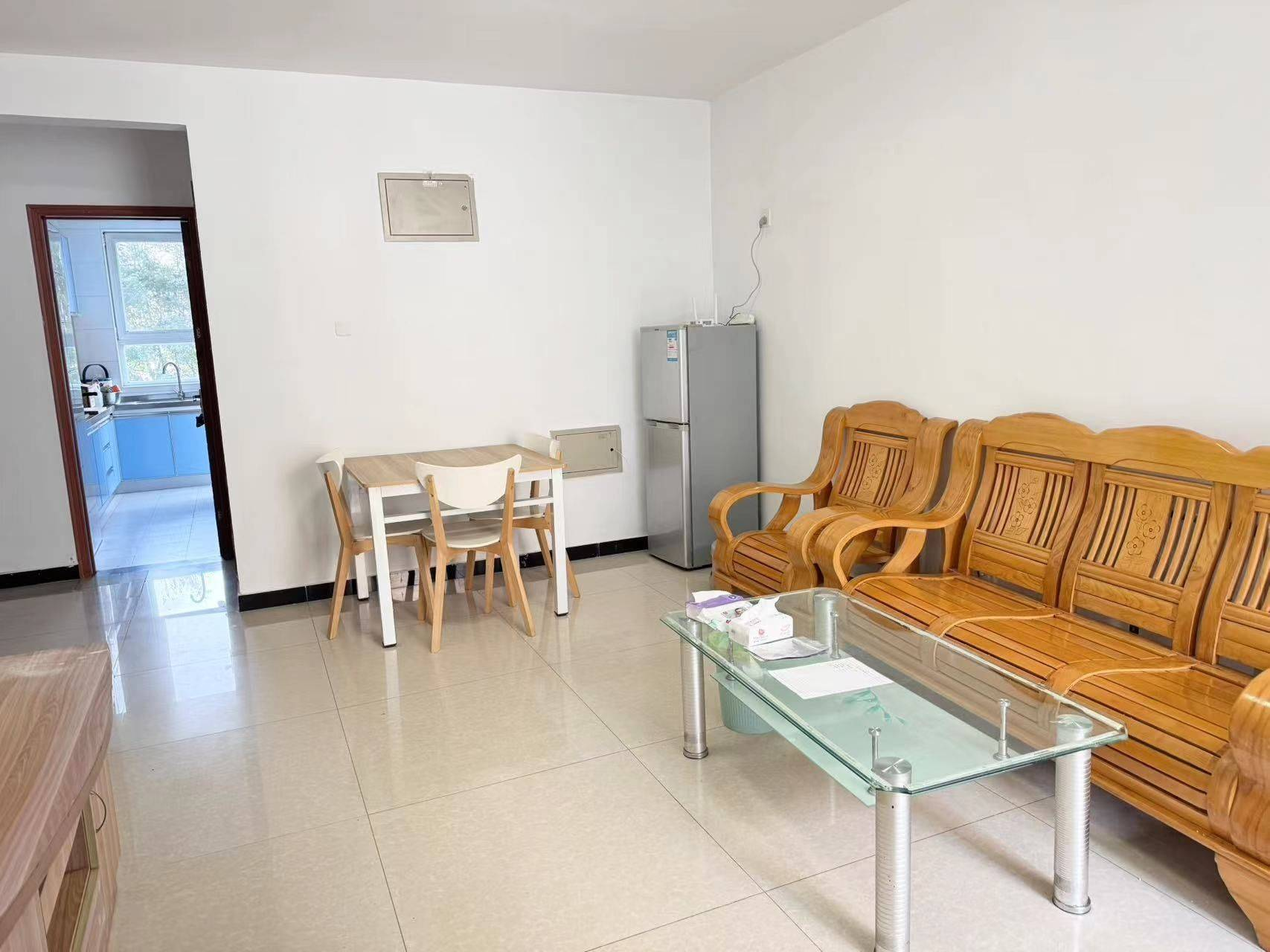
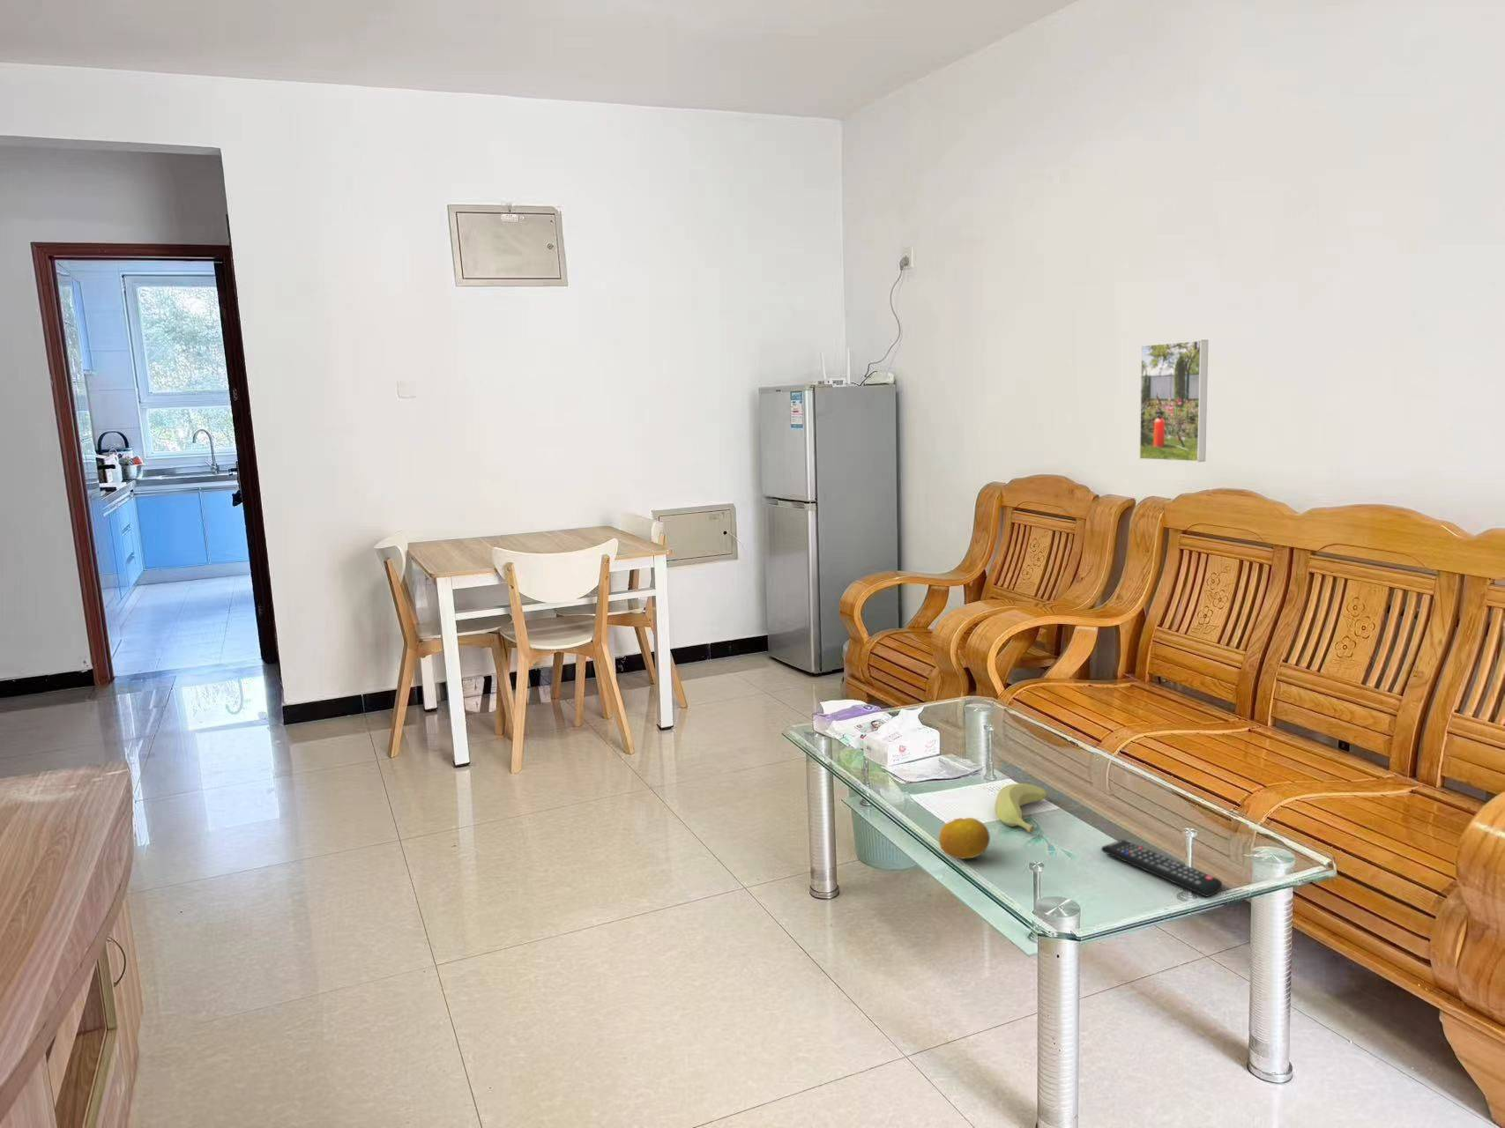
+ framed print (1172, 402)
+ fruit (963, 838)
+ remote control (1159, 866)
+ banana (1025, 803)
